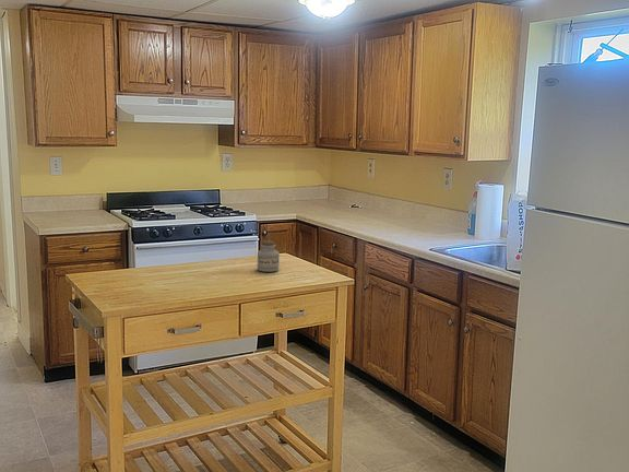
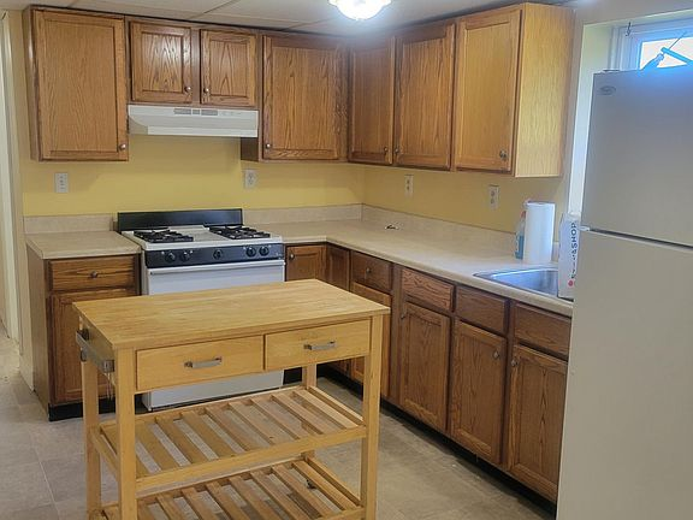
- jar (268, 256)
